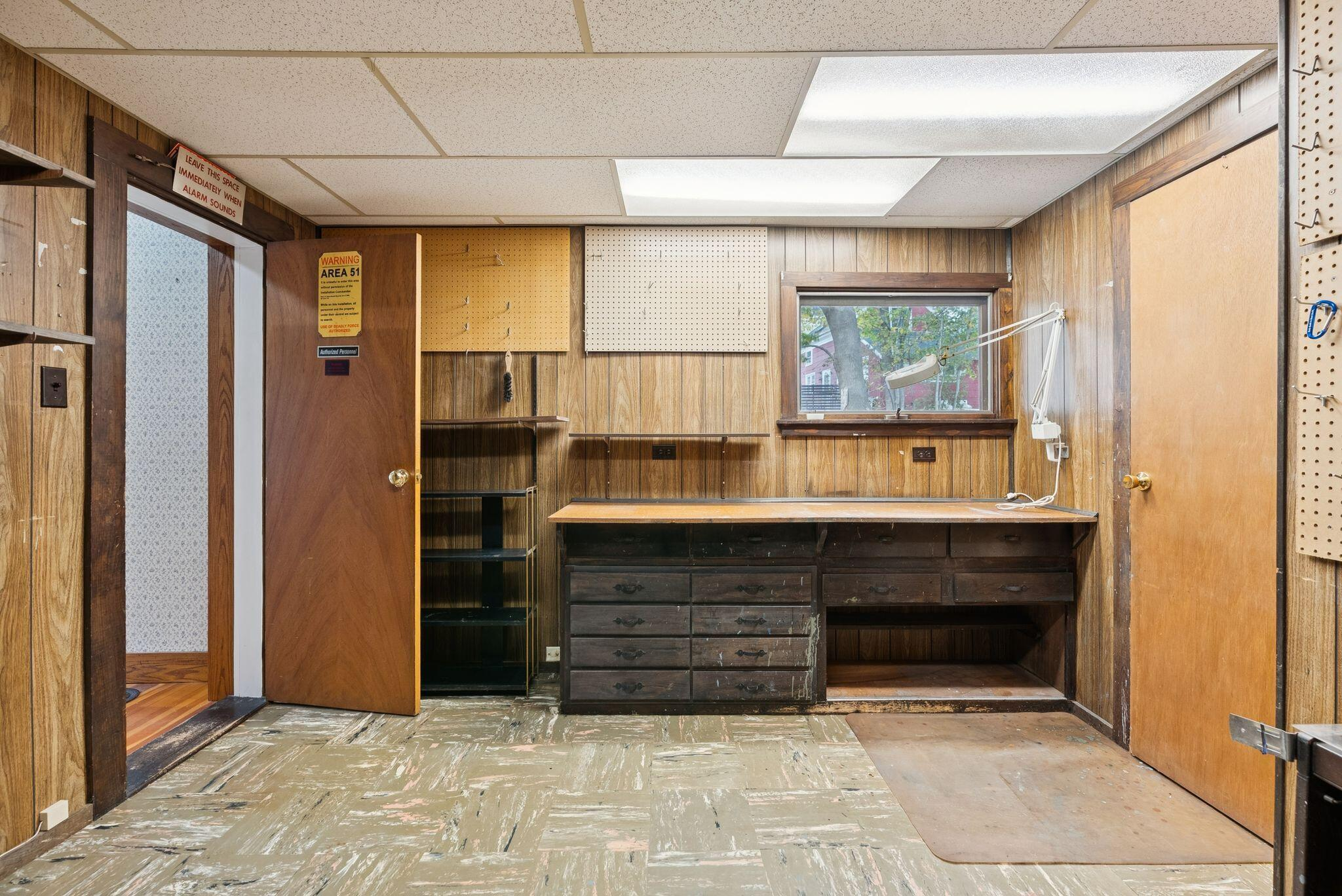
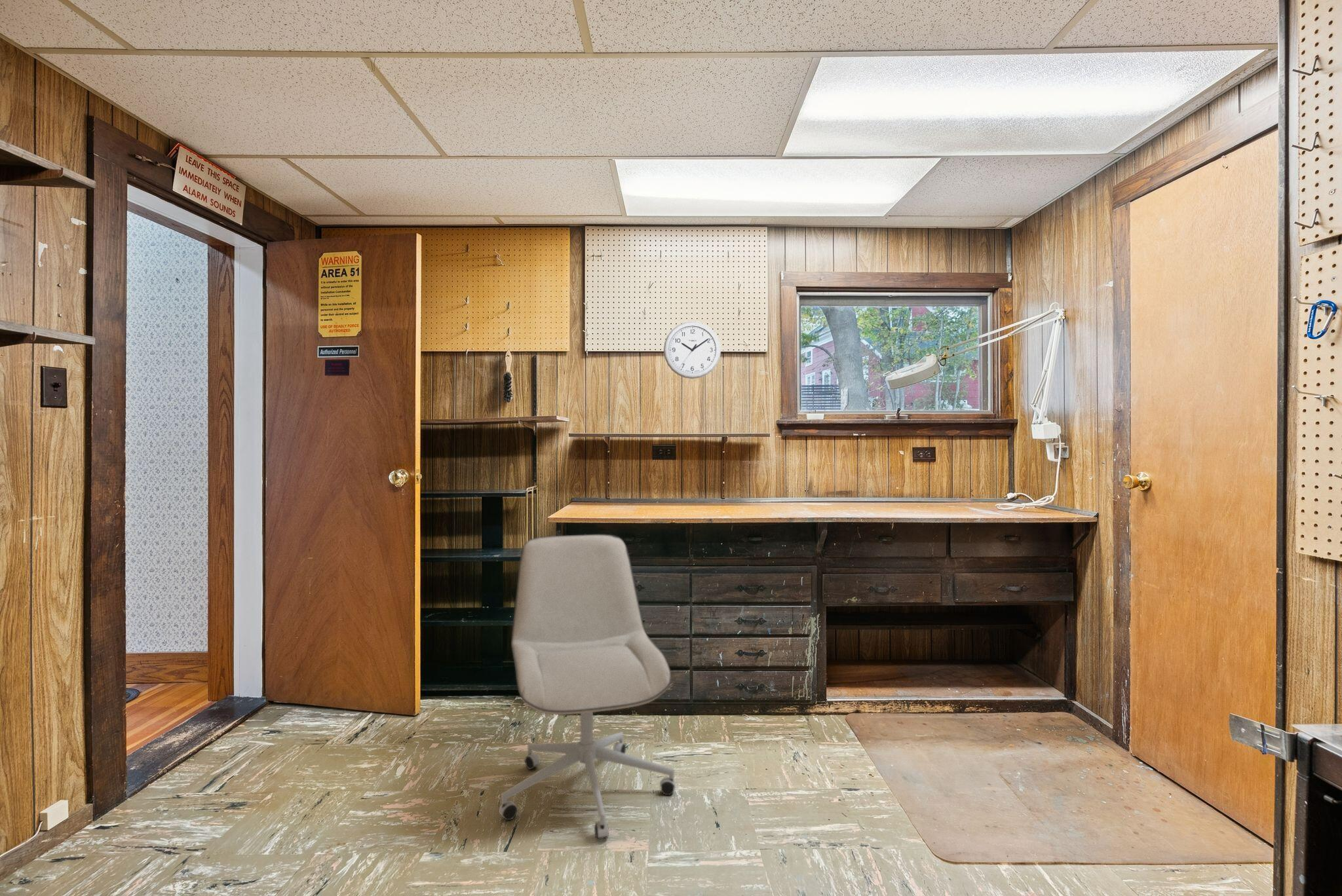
+ wall clock (692, 350)
+ office chair (586, 669)
